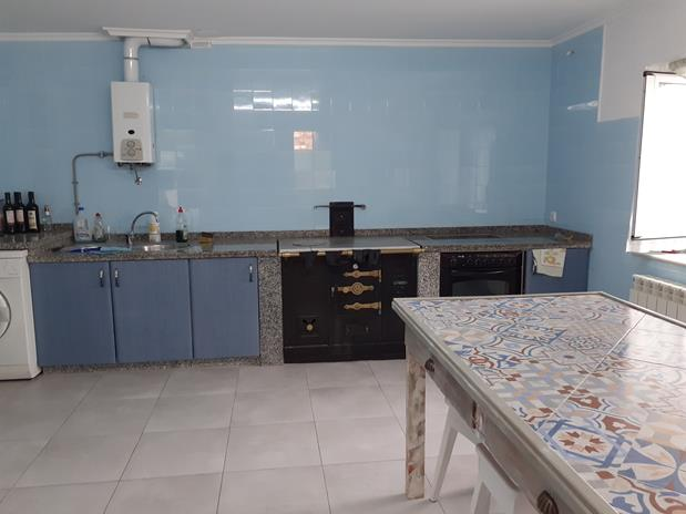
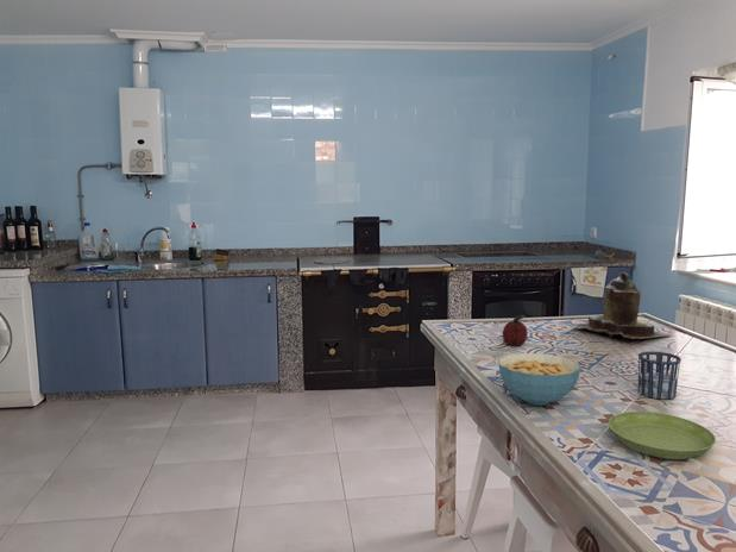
+ cereal bowl (537, 382)
+ teapot (622, 303)
+ fruit (515, 331)
+ saucer (659, 435)
+ cup (658, 375)
